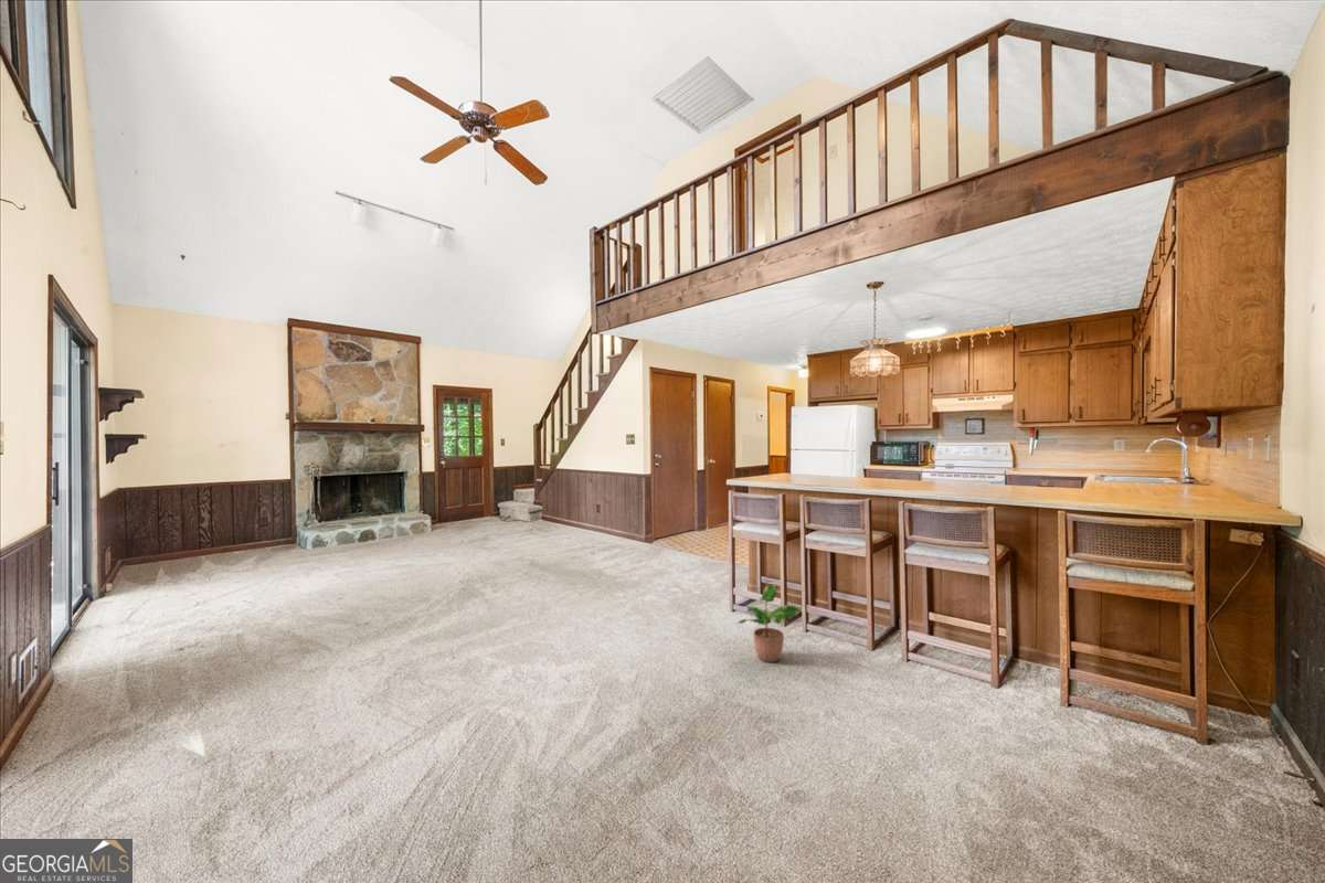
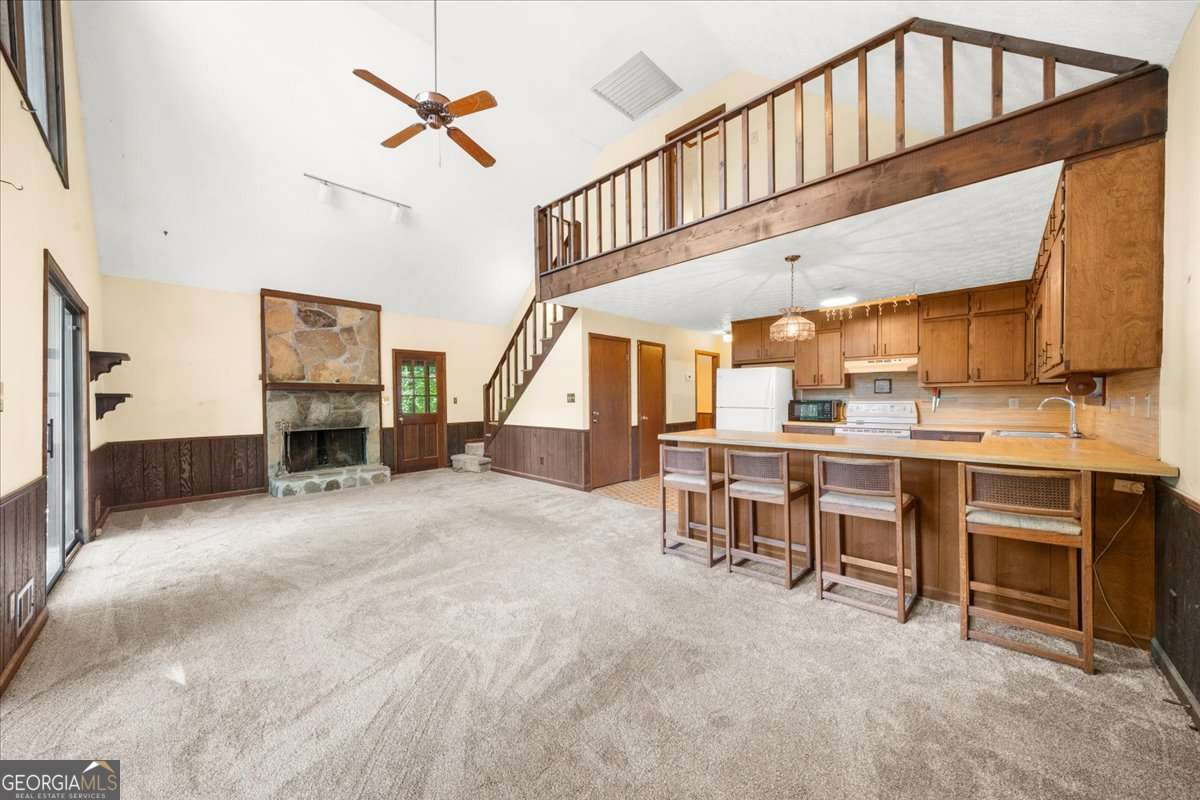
- potted plant (768, 623)
